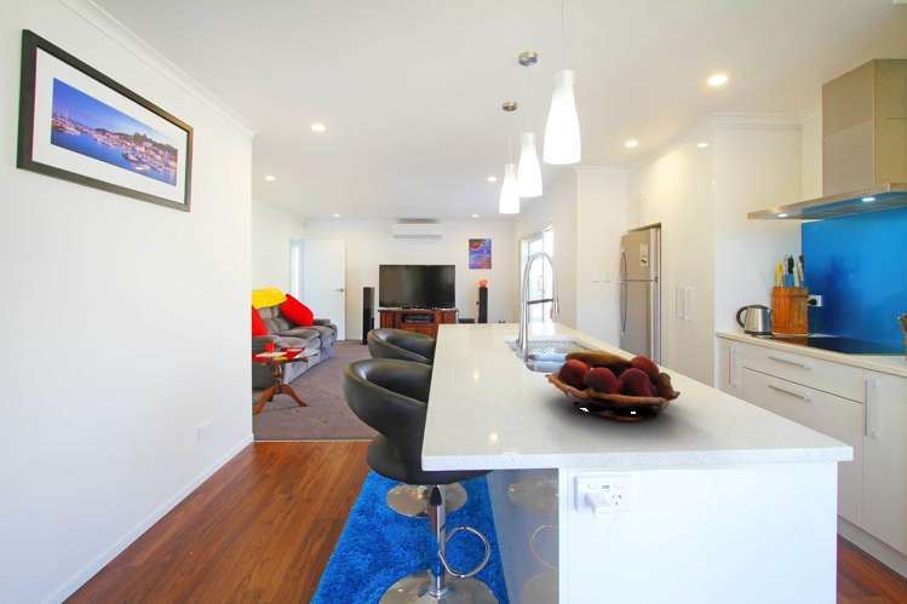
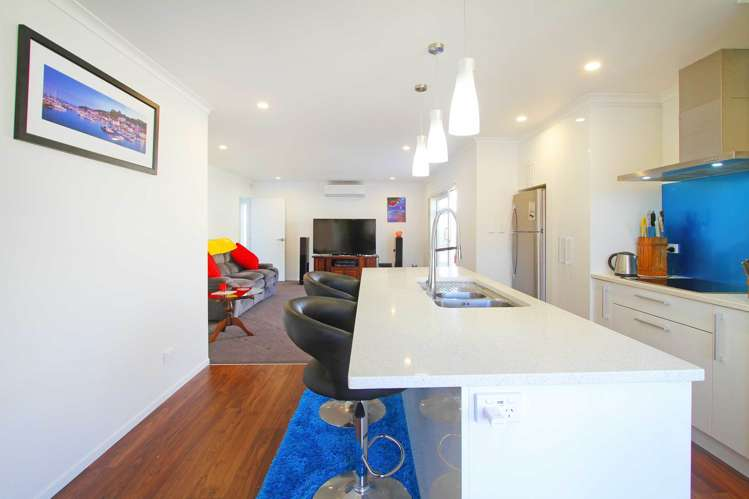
- fruit basket (609, 379)
